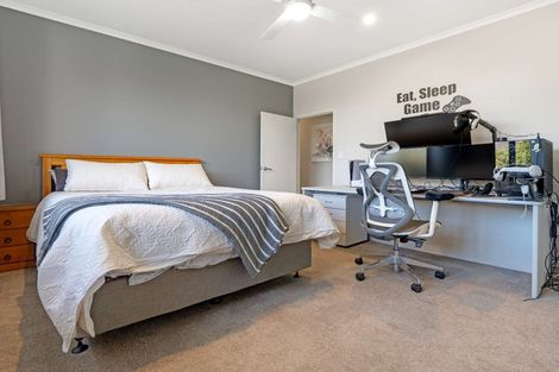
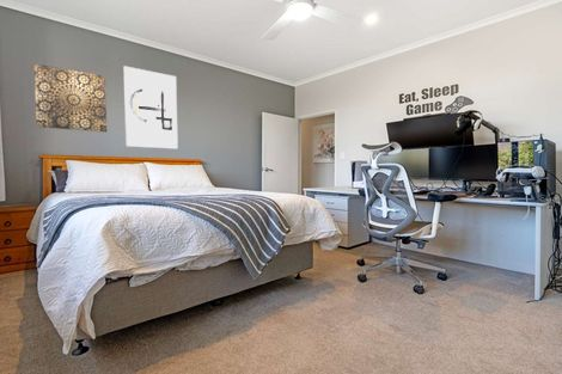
+ wall art (152, 110)
+ wall art (72, 99)
